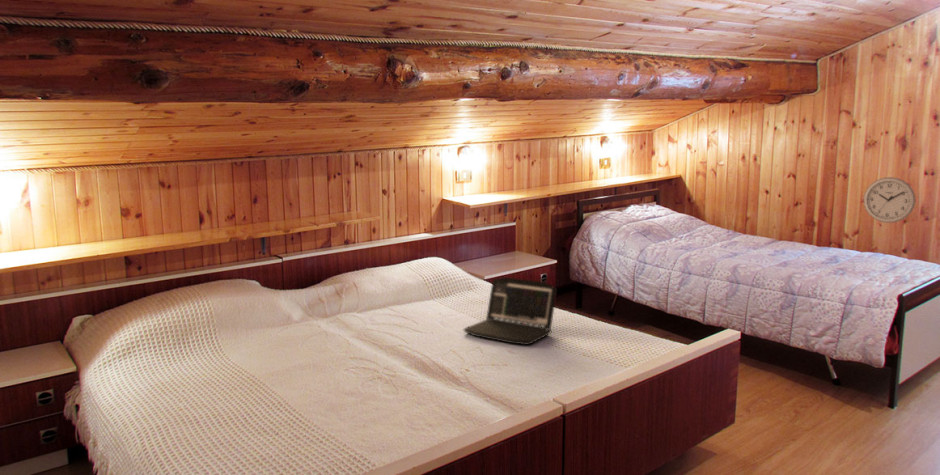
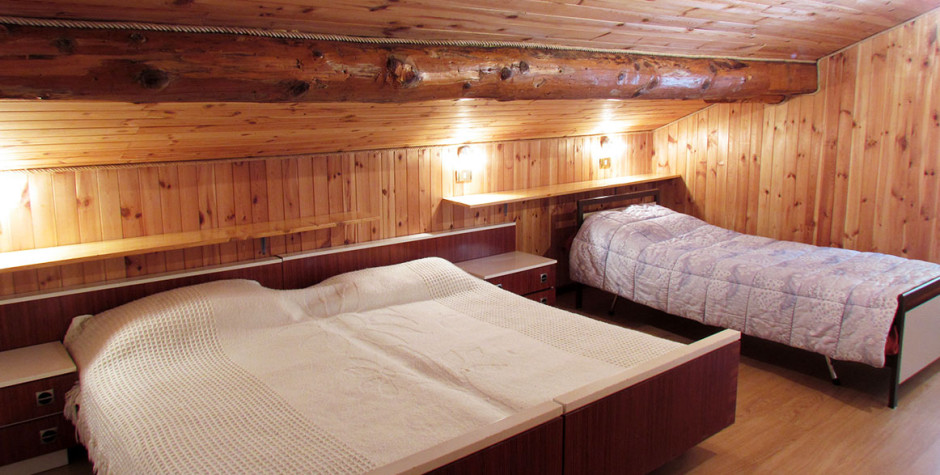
- laptop (509, 309)
- wall clock (888, 200)
